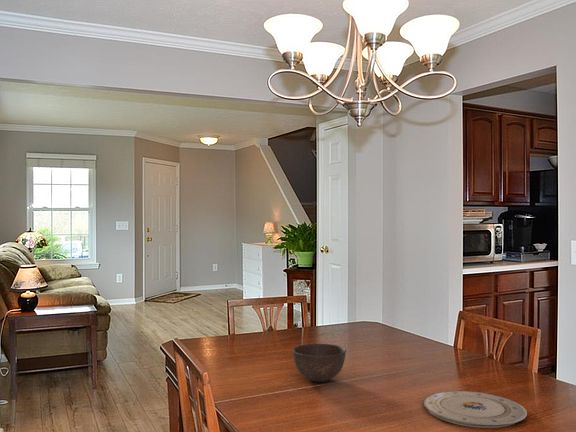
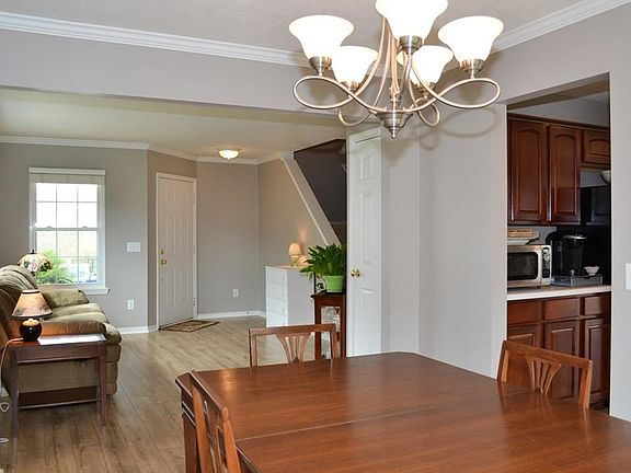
- plate (473, 408)
- bowl (319, 364)
